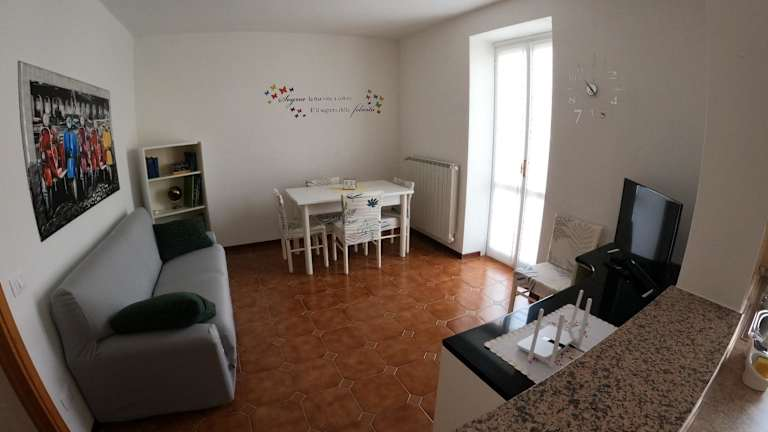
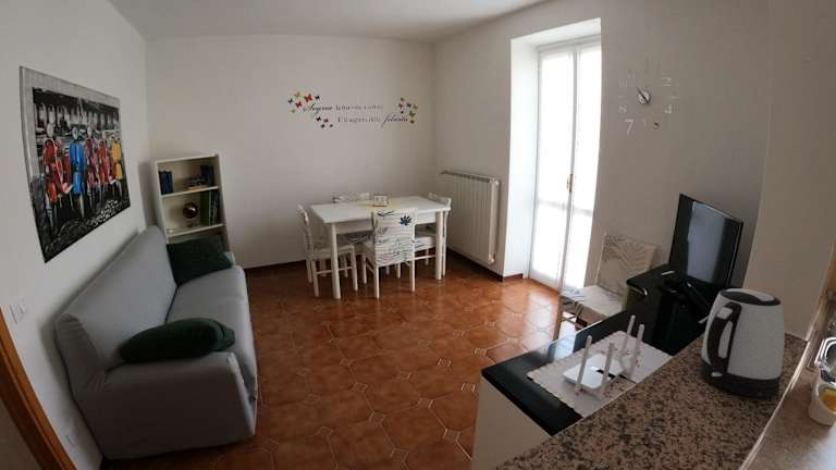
+ kettle (737, 338)
